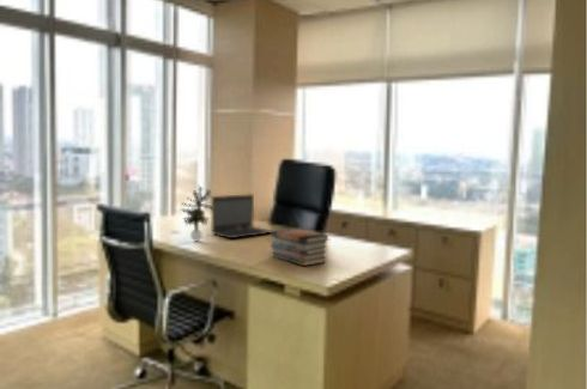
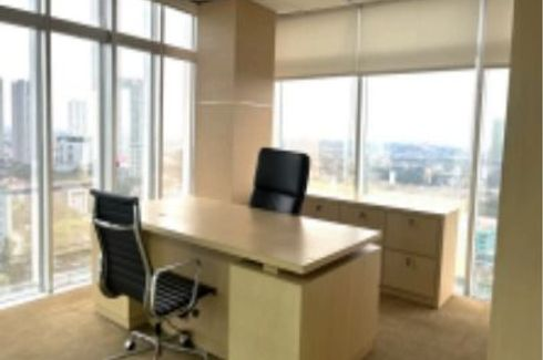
- book stack (298, 245)
- potted plant (199, 213)
- laptop (242, 214)
